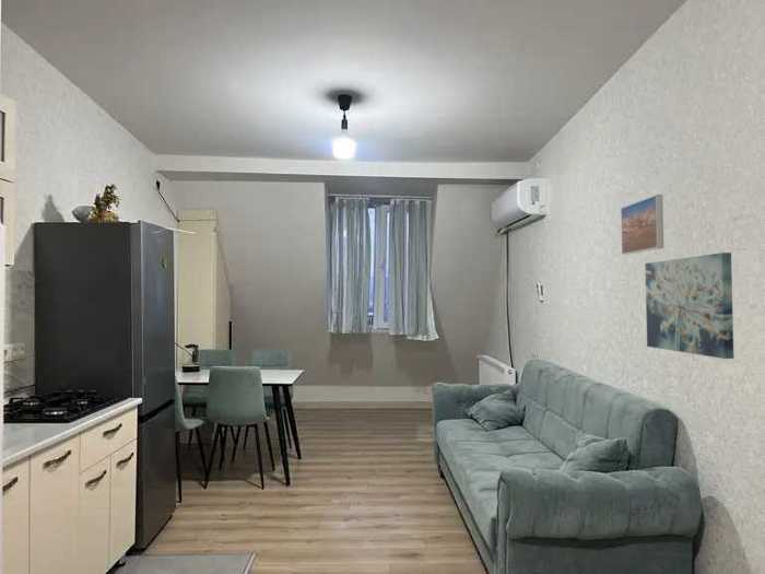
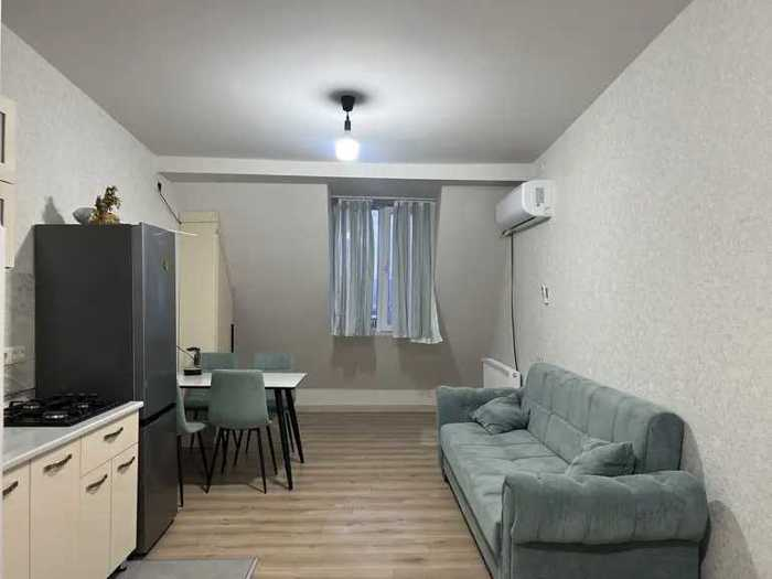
- wall art (684, 305)
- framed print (640, 226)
